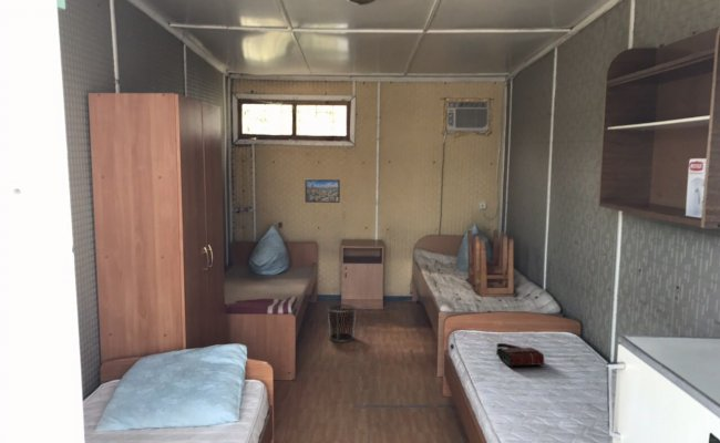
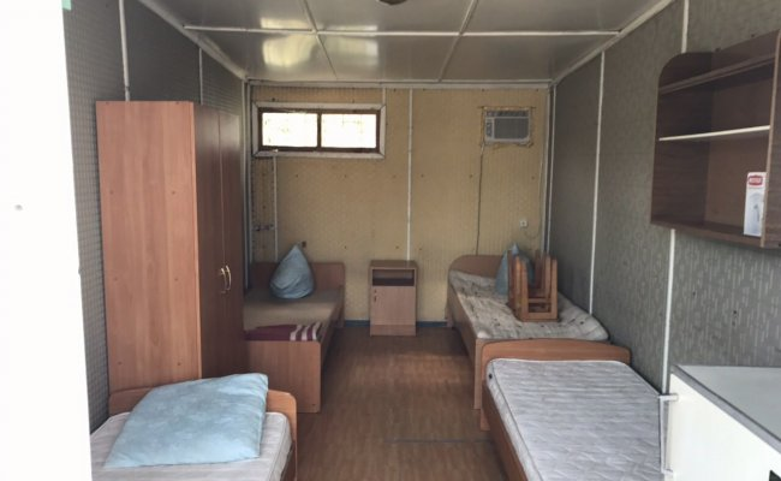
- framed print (322, 190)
- shoulder bag (513, 350)
- waste bin (341, 322)
